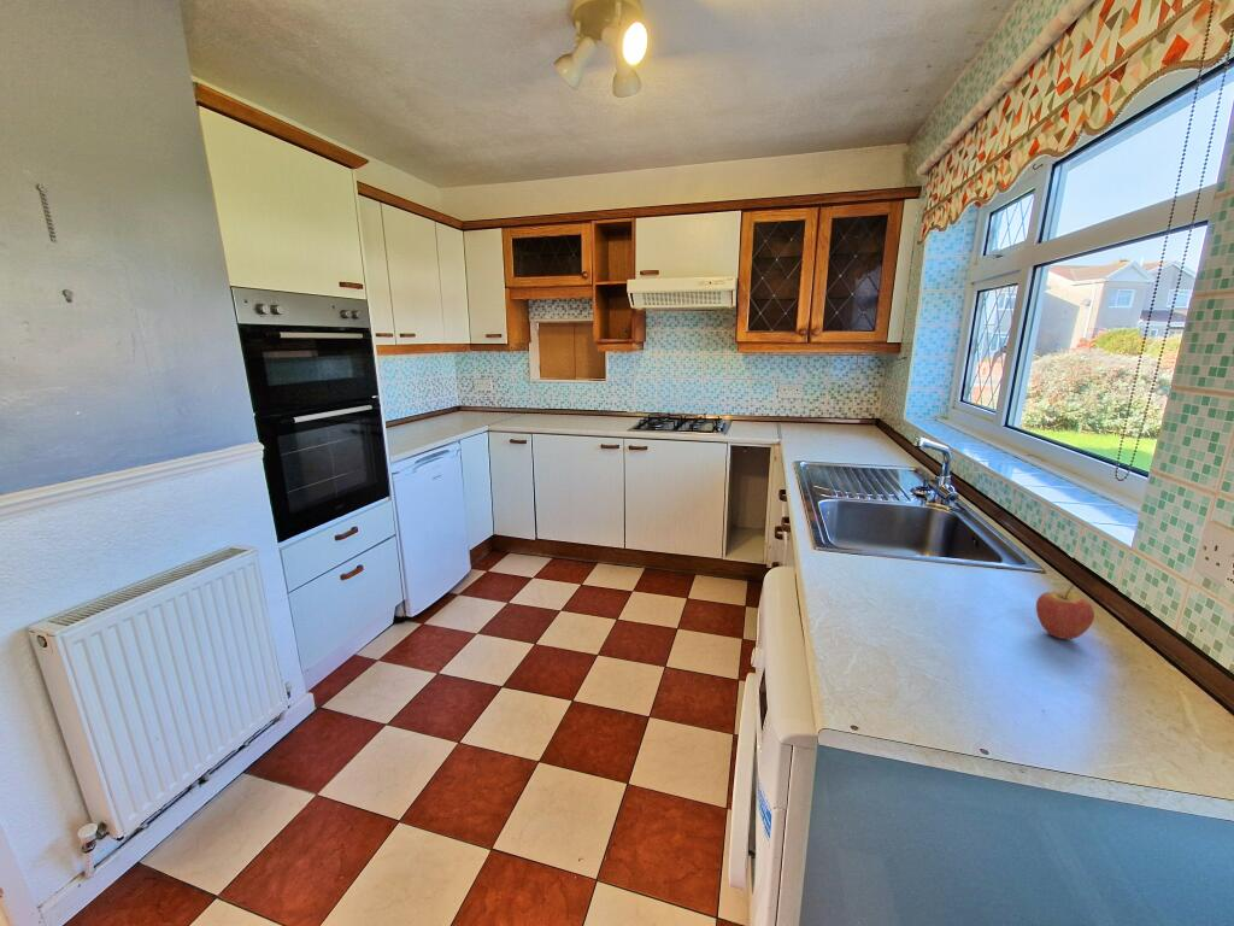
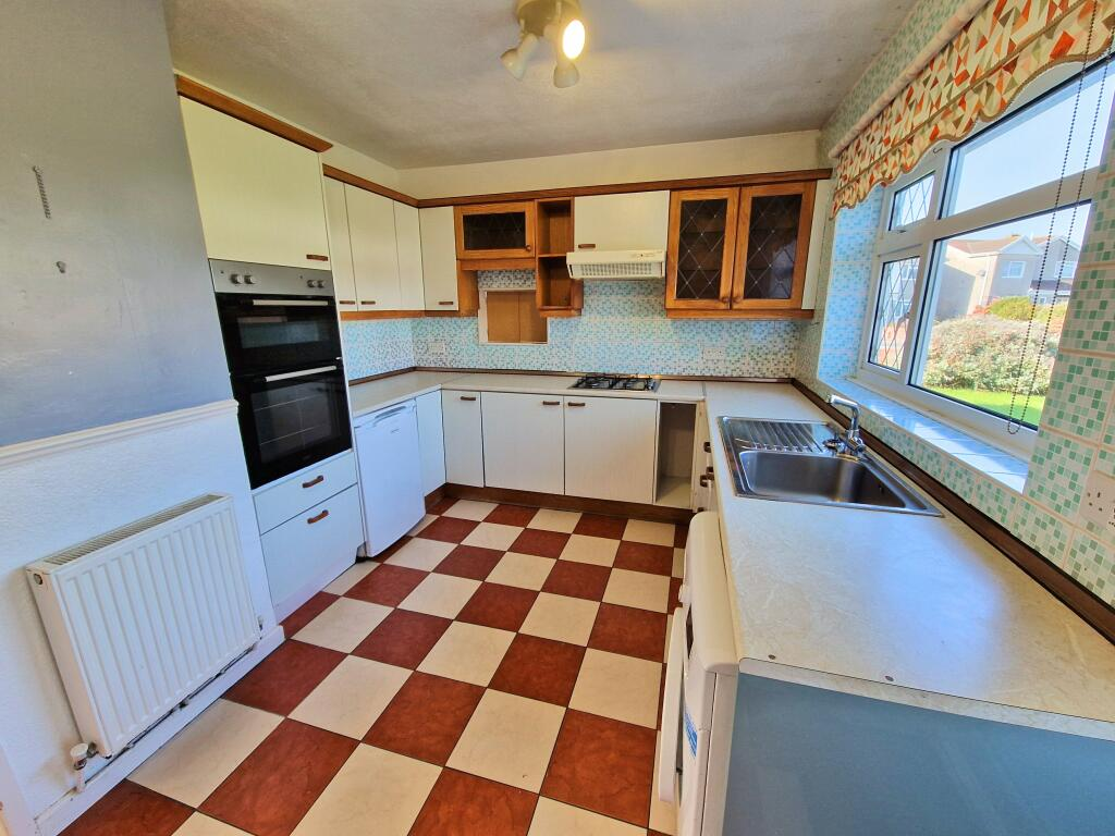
- fruit (1063, 610)
